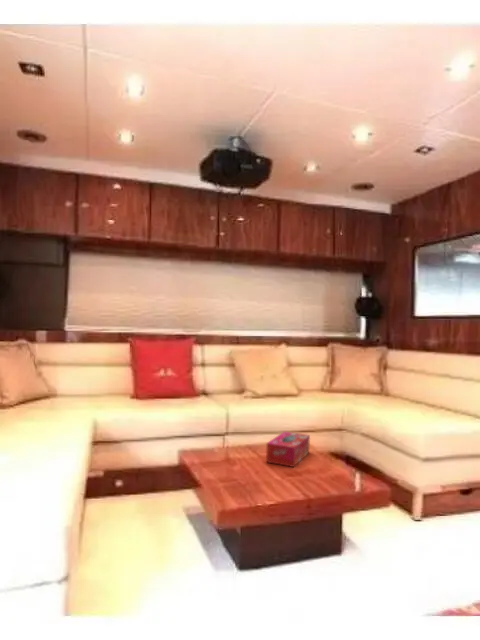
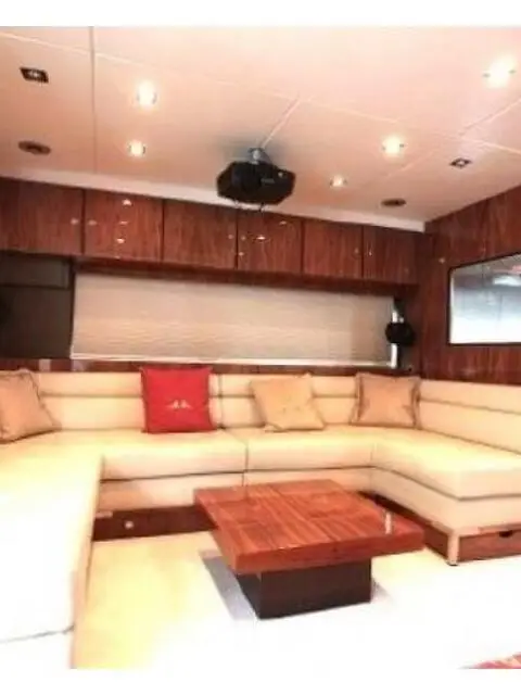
- tissue box (288, 447)
